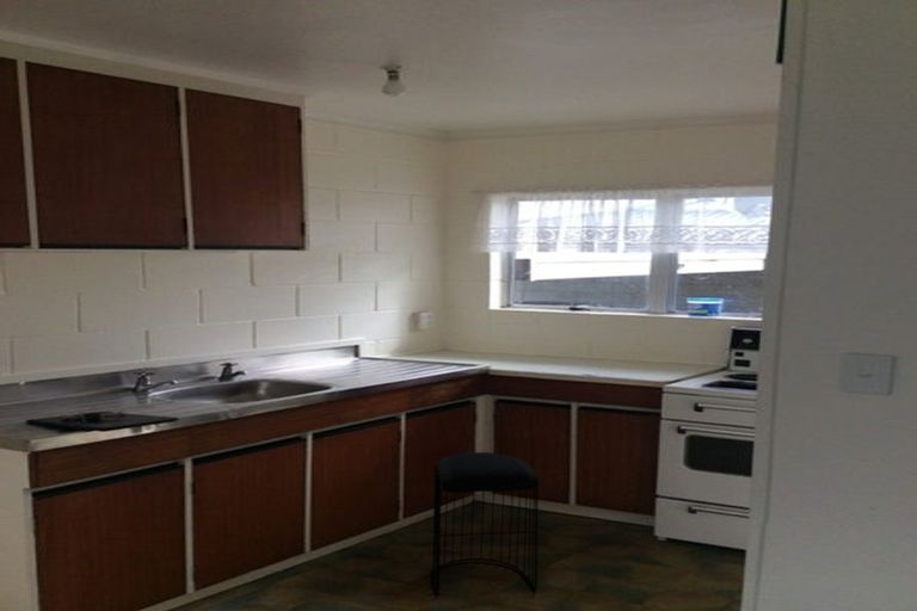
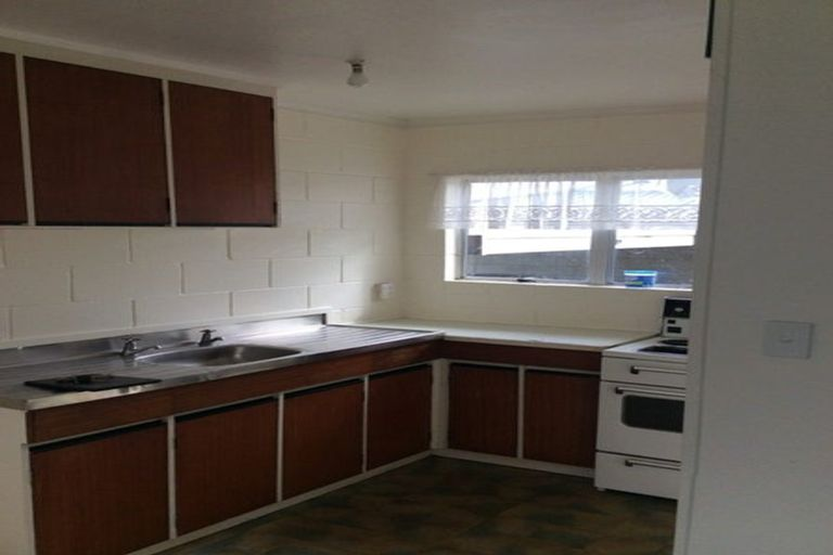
- stool (482, 519)
